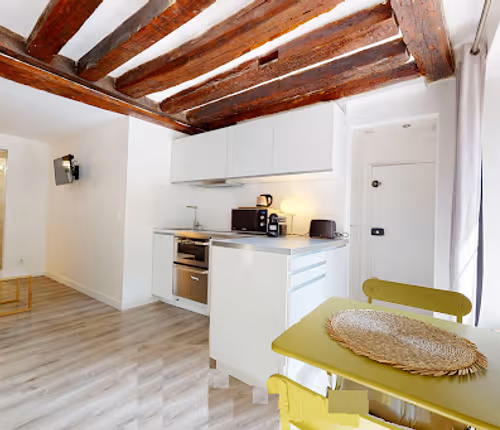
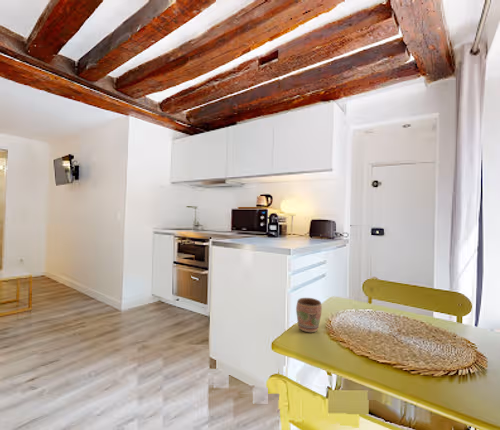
+ mug (309, 314)
